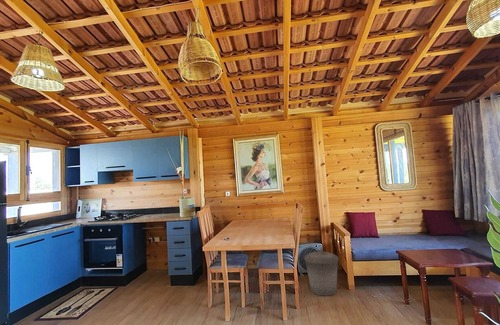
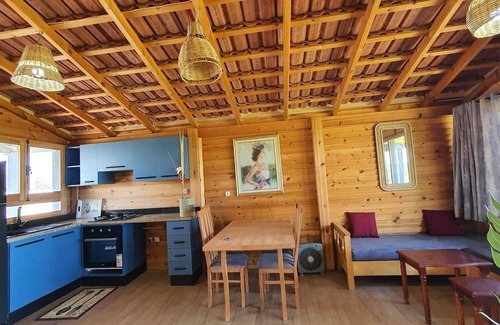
- trash can (322, 270)
